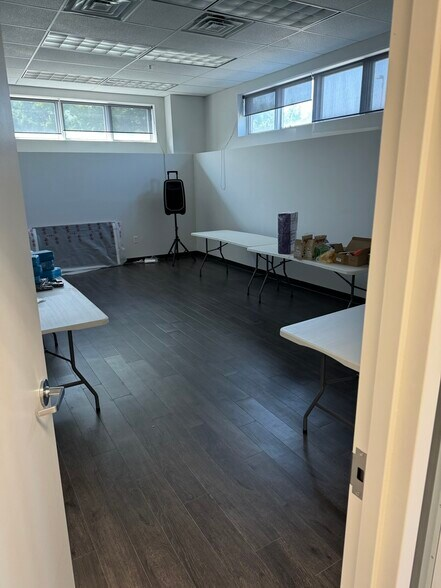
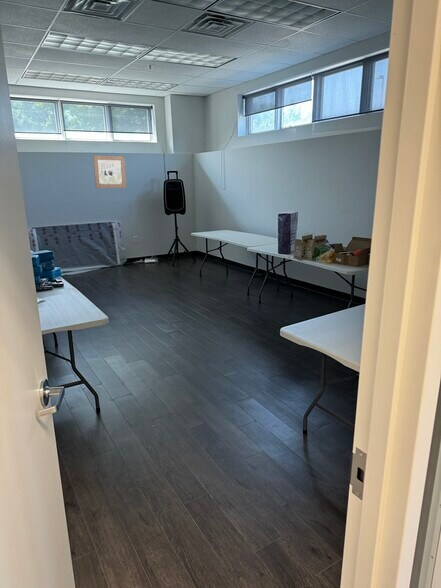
+ wall art (110, 172)
